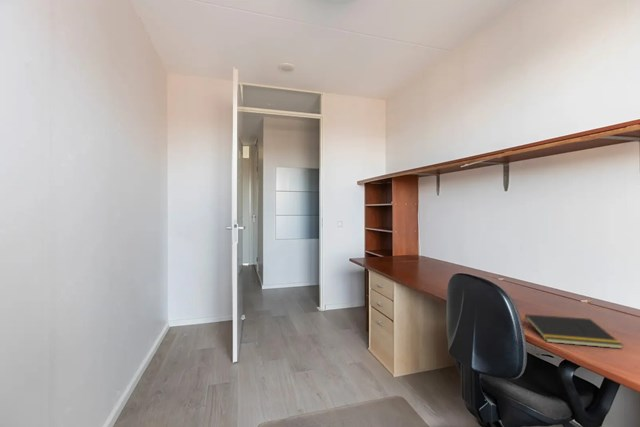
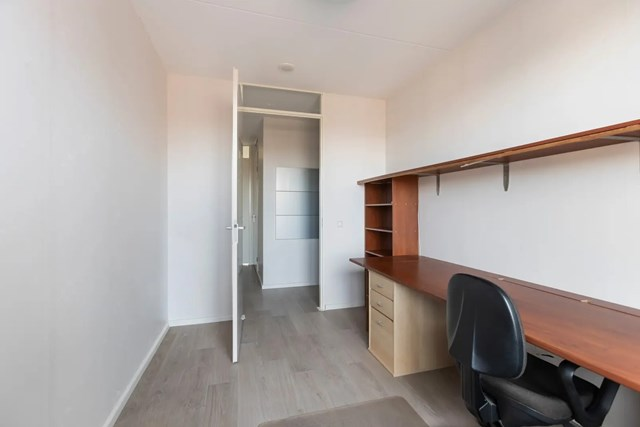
- notepad (569, 329)
